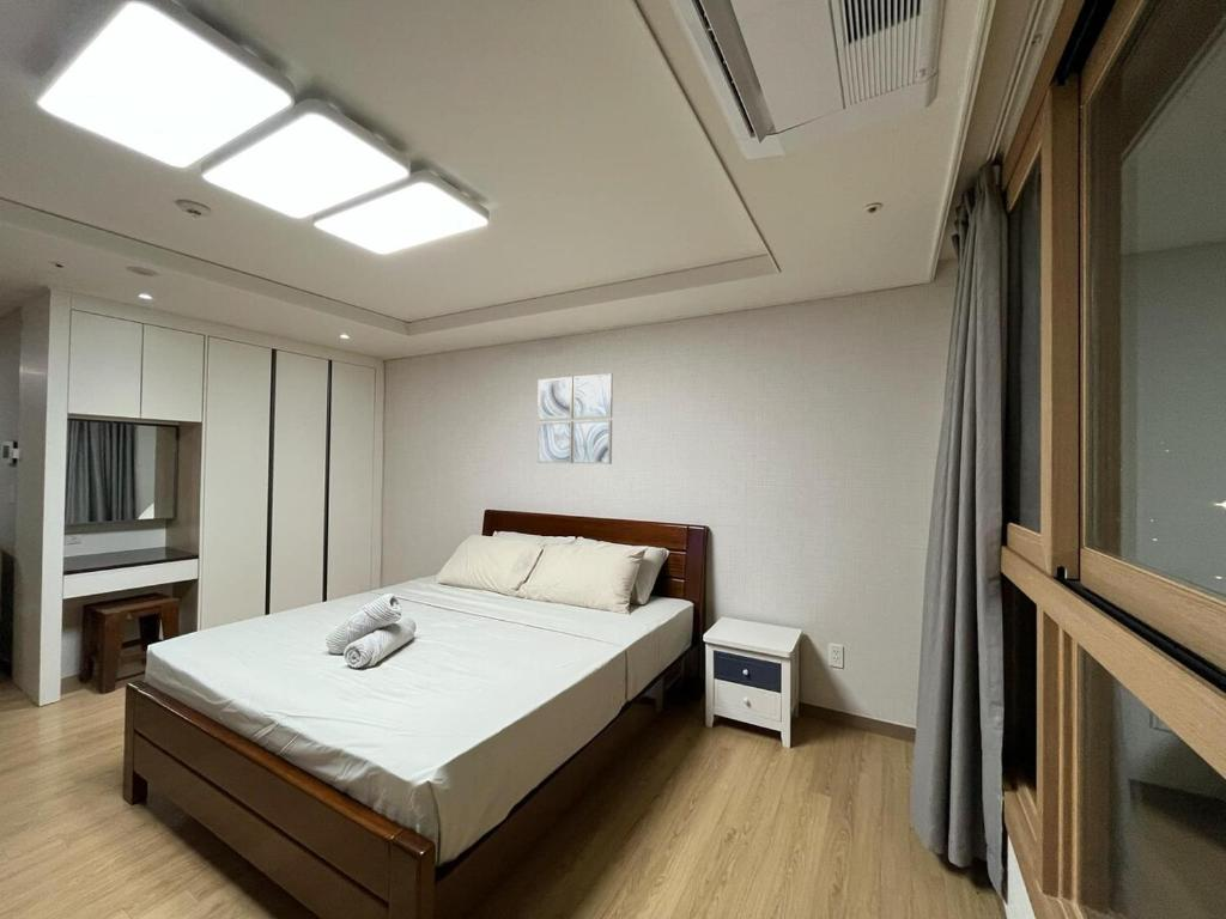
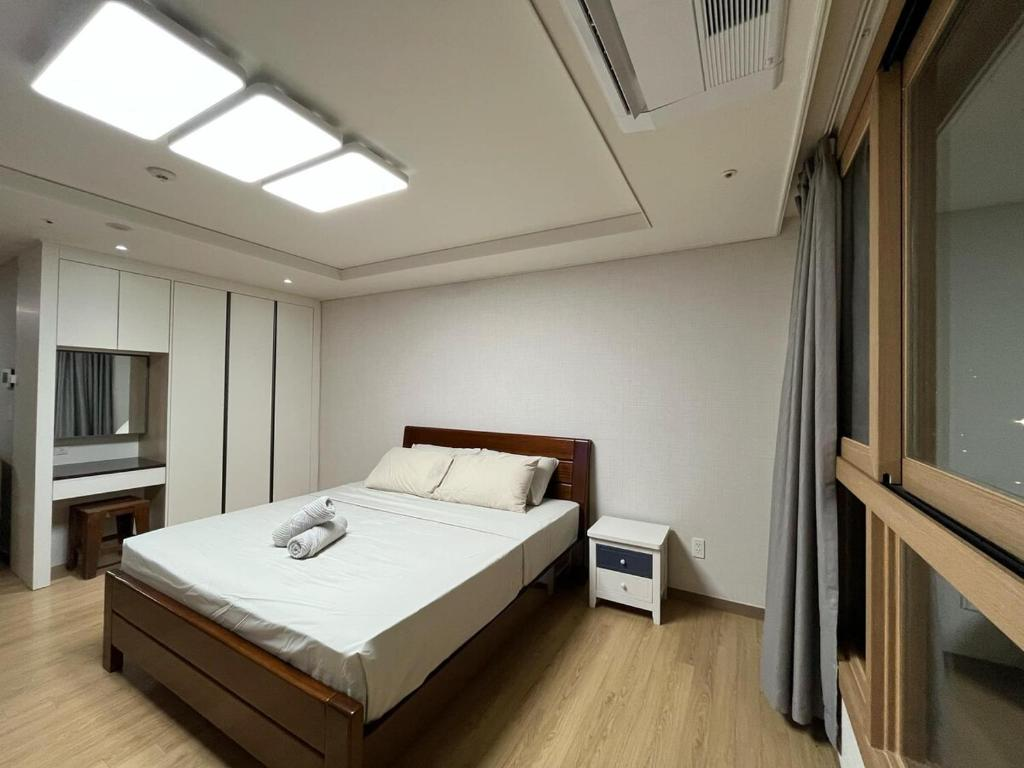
- wall art (573, 421)
